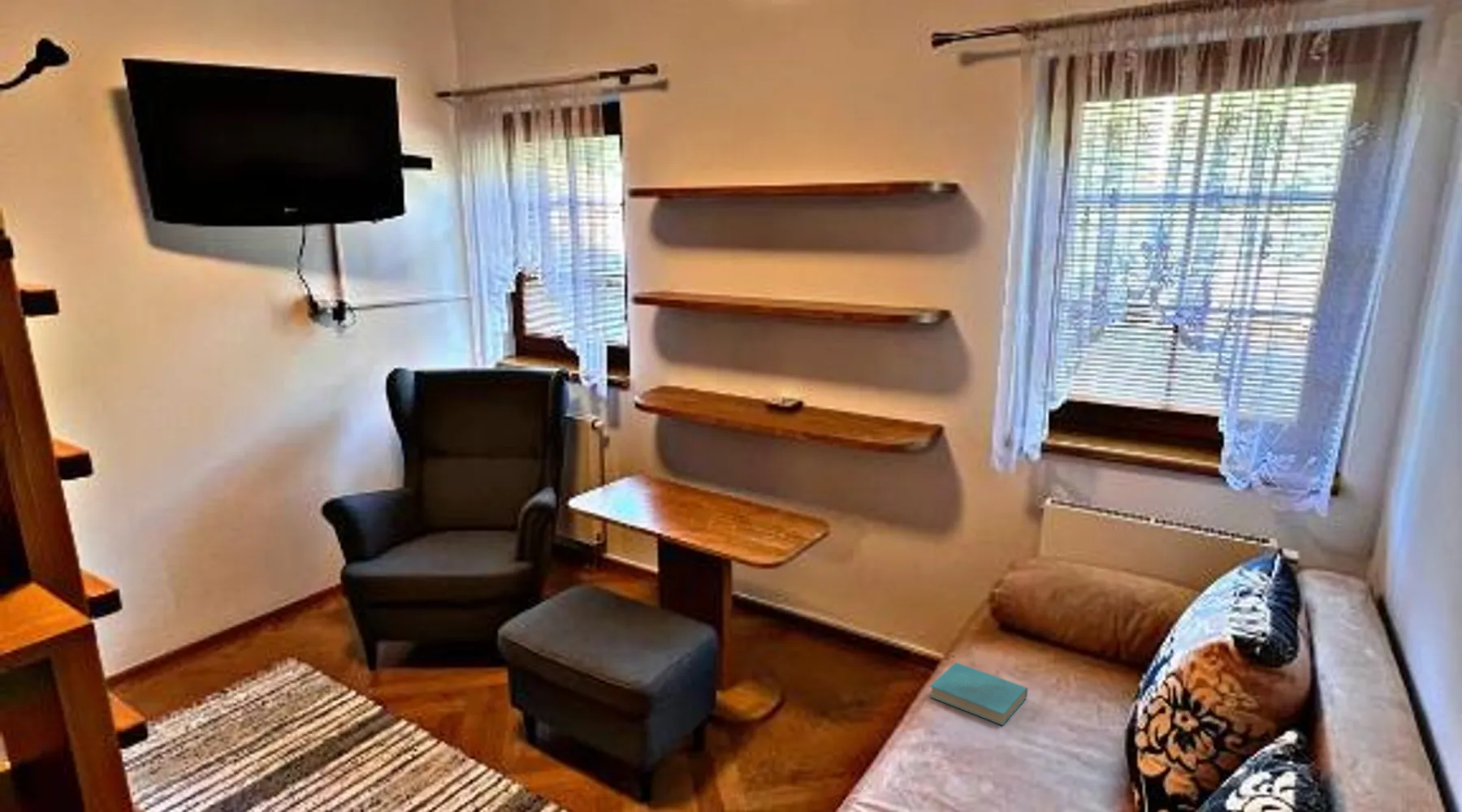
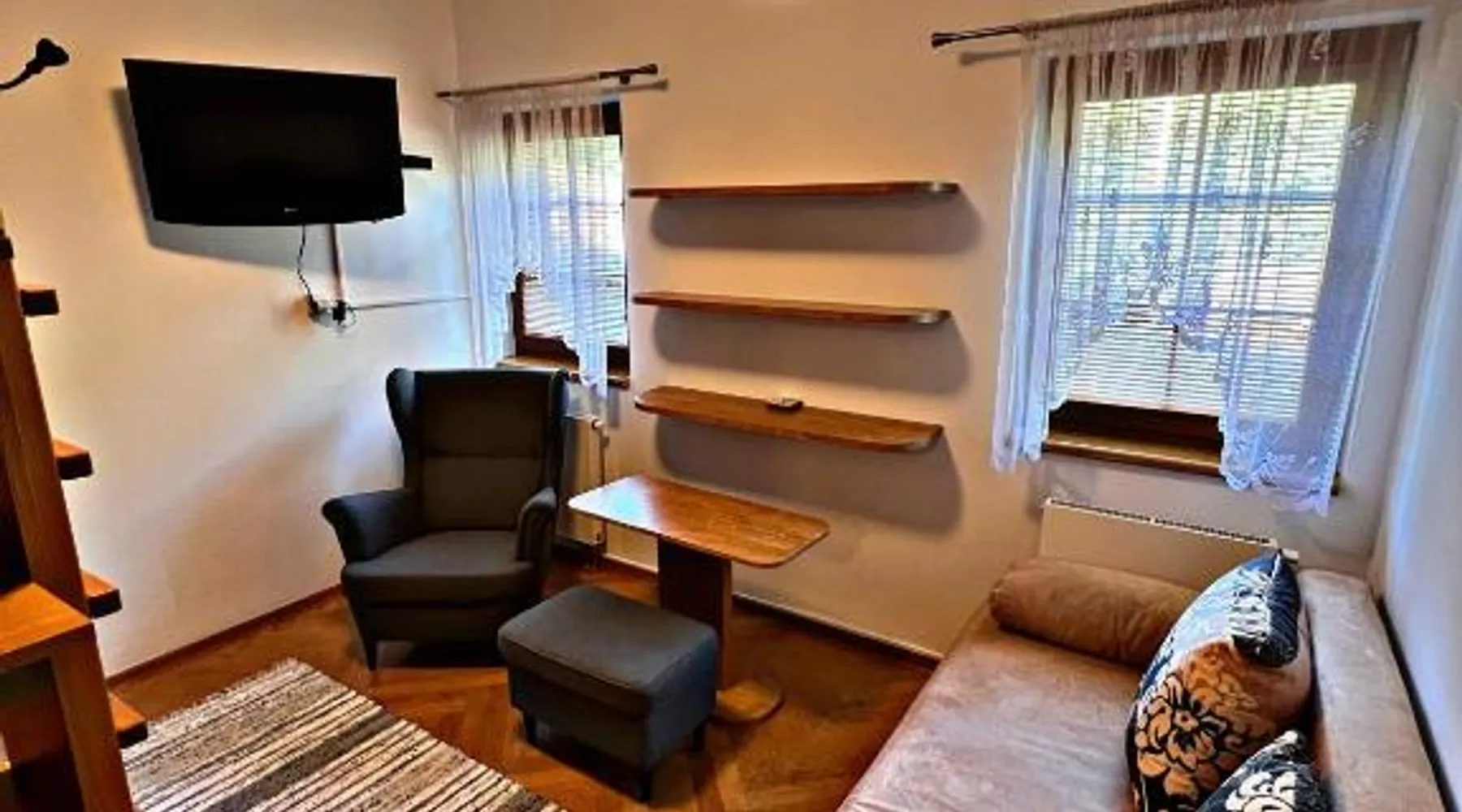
- book (978, 691)
